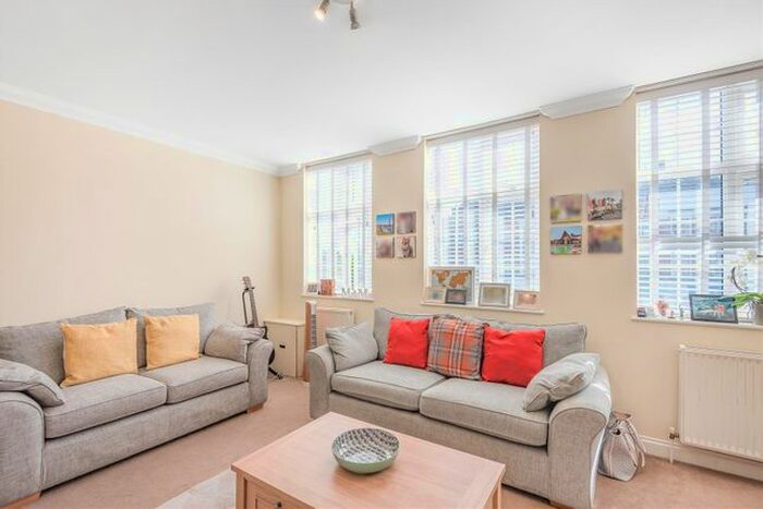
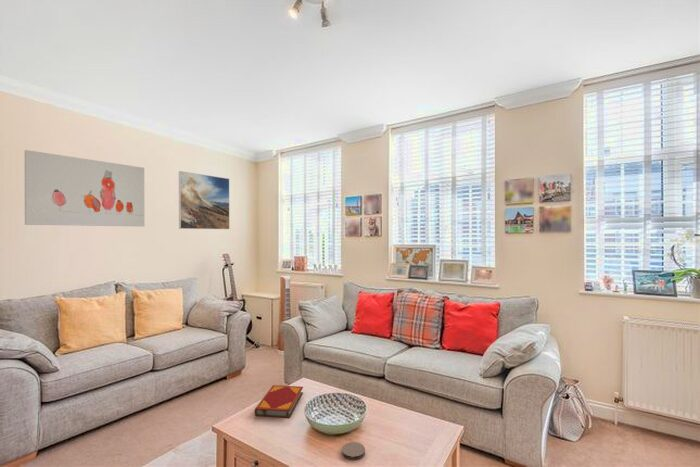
+ hardback book (280, 400)
+ wall art (91, 192)
+ coaster (353, 450)
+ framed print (205, 202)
